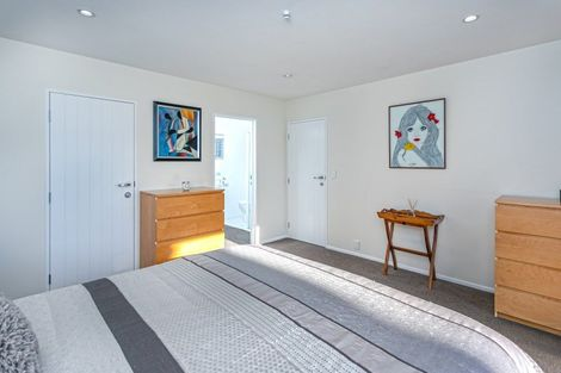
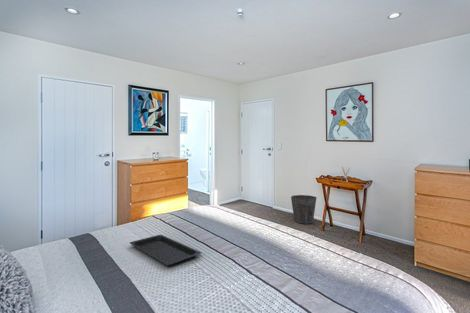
+ serving tray (163, 249)
+ waste bin (303, 209)
